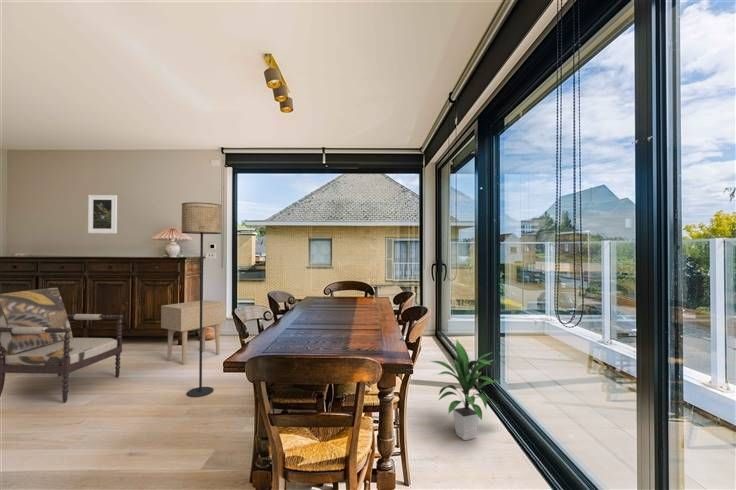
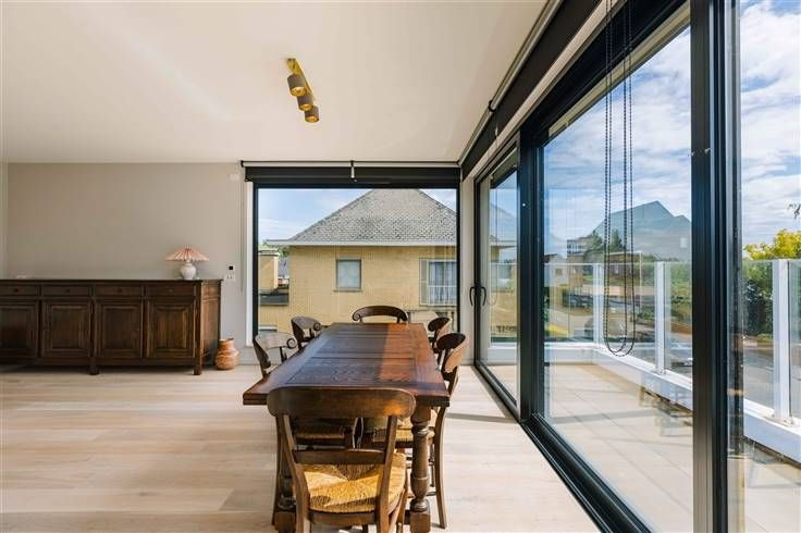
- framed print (102, 214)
- armchair (57, 339)
- indoor plant (469, 389)
- side table (193, 329)
- floor lamp (201, 298)
